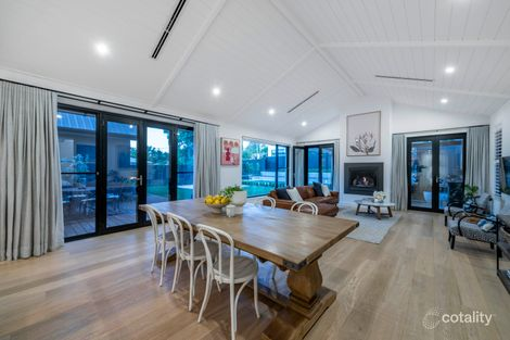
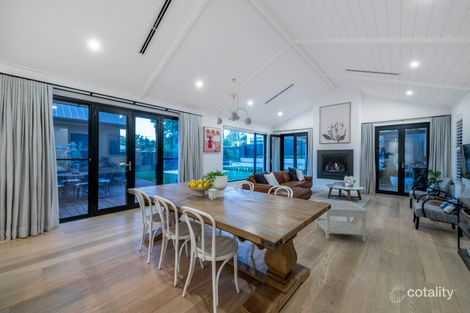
+ side table (339, 216)
+ chandelier (233, 99)
